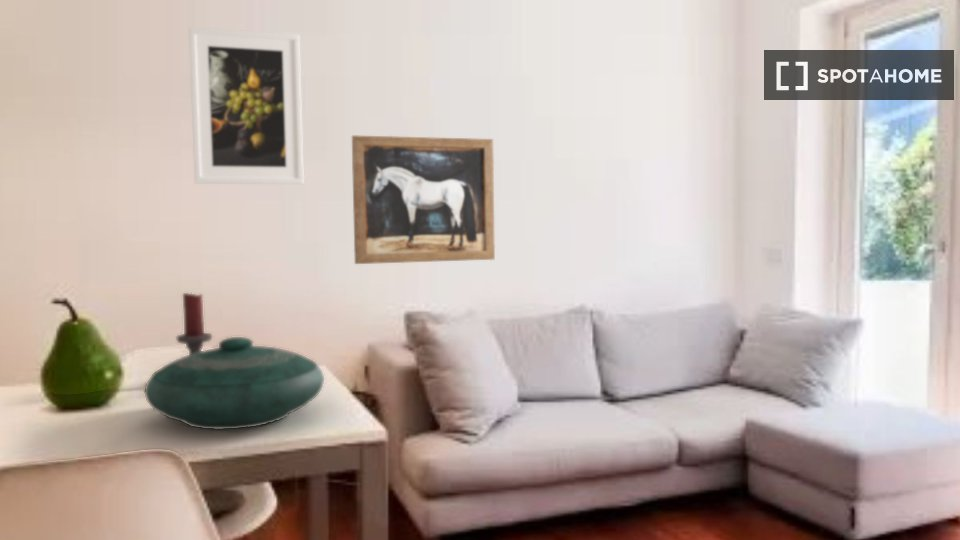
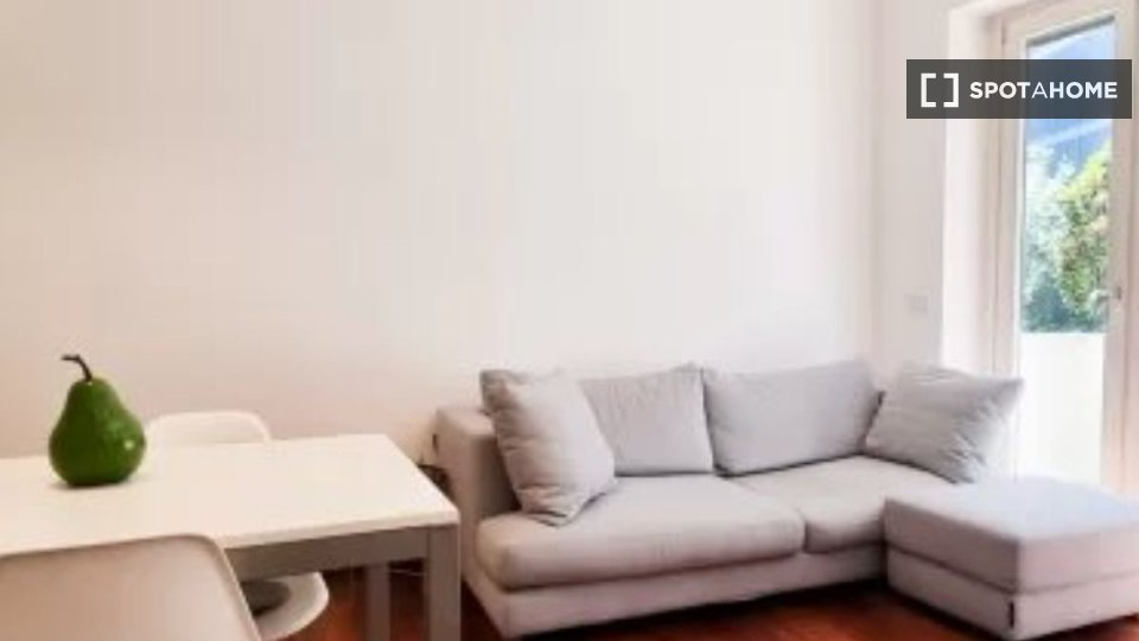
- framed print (247, 108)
- wall art (425, 199)
- decorative bowl (237, 376)
- candle holder (198, 337)
